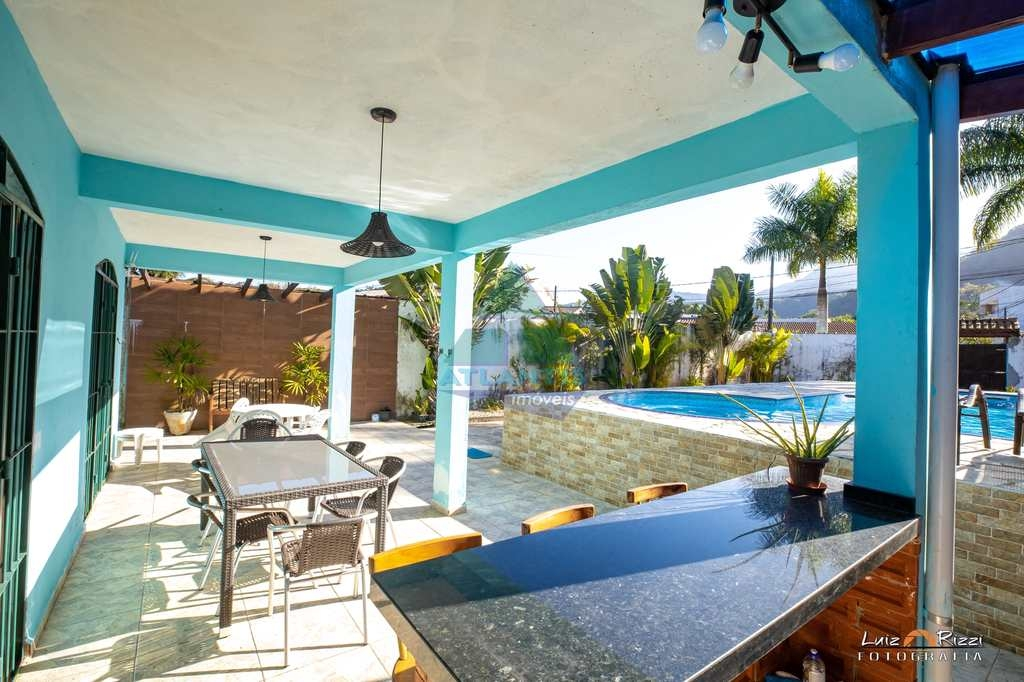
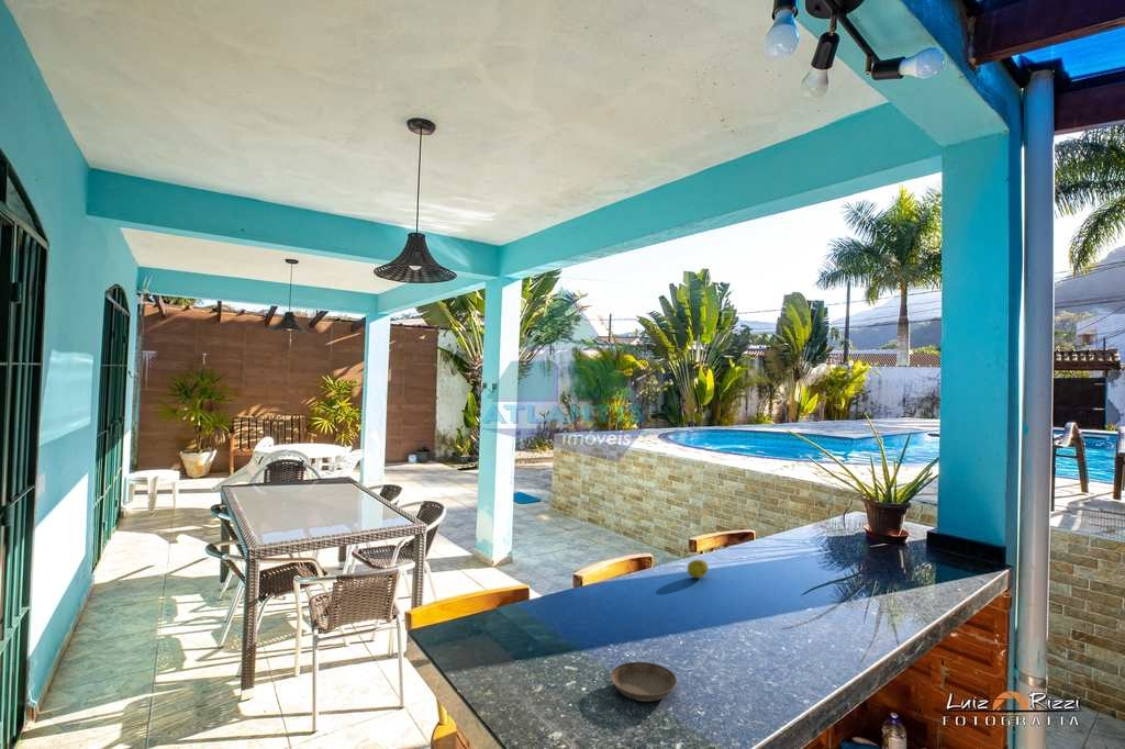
+ saucer (643, 682)
+ fruit (697, 568)
